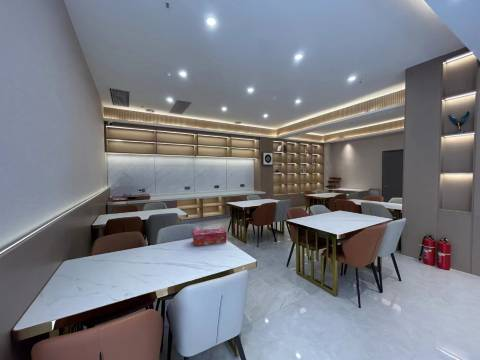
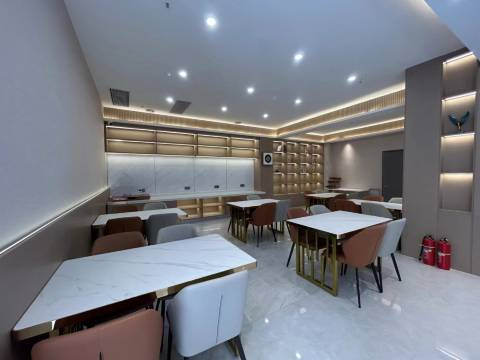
- tissue box (209, 236)
